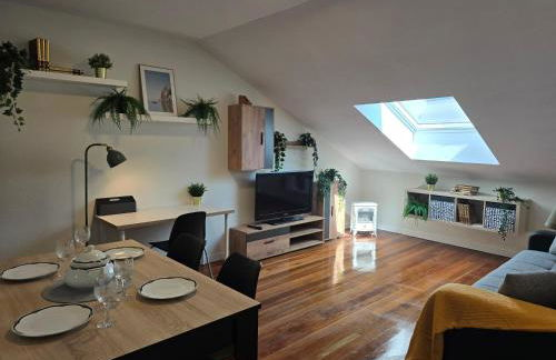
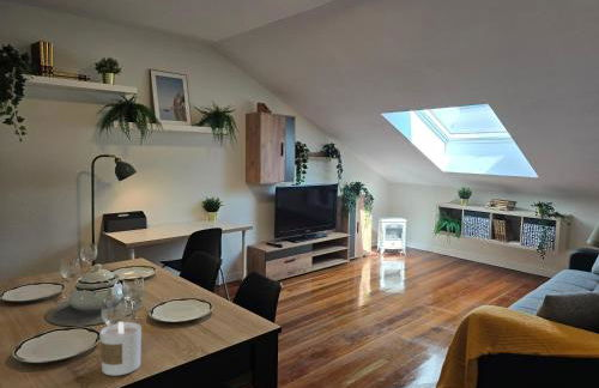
+ candle (121, 344)
